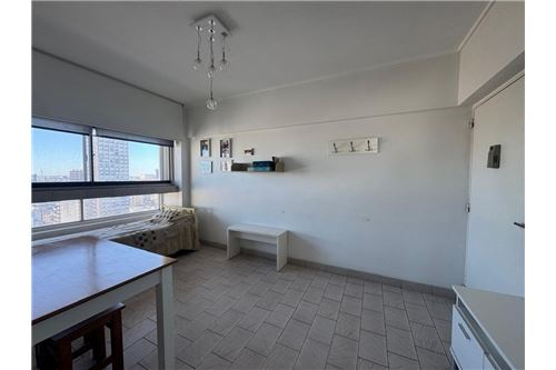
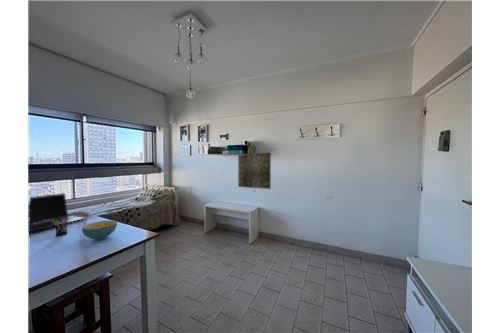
+ laptop computer (50, 210)
+ wall art (253, 170)
+ pen holder (60, 226)
+ cereal bowl (100, 231)
